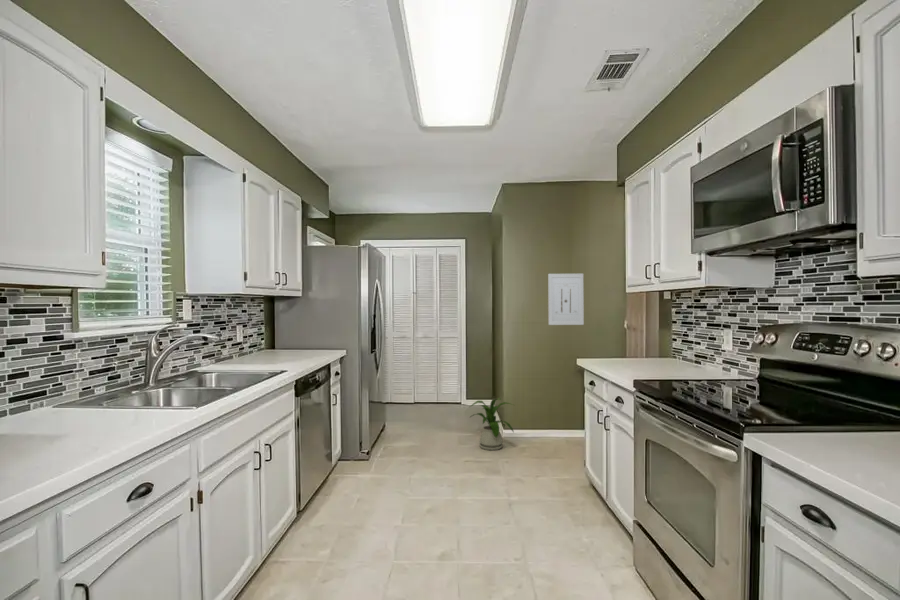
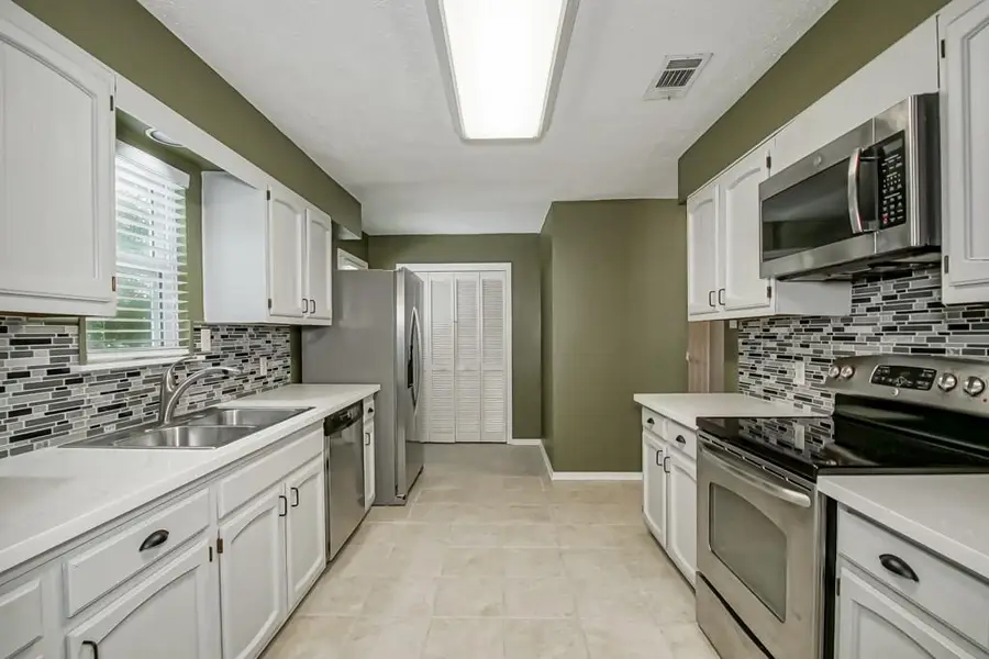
- wall art (565, 299)
- house plant (491, 419)
